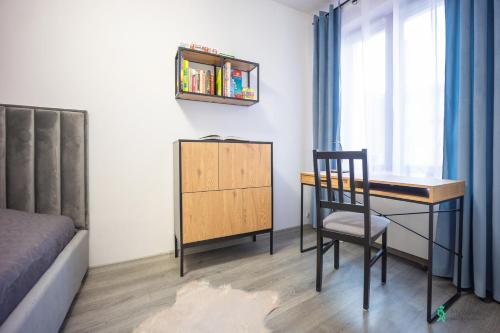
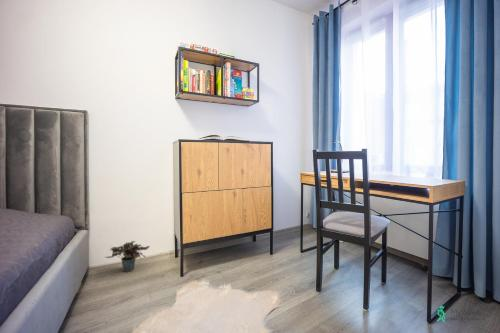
+ potted plant (128, 256)
